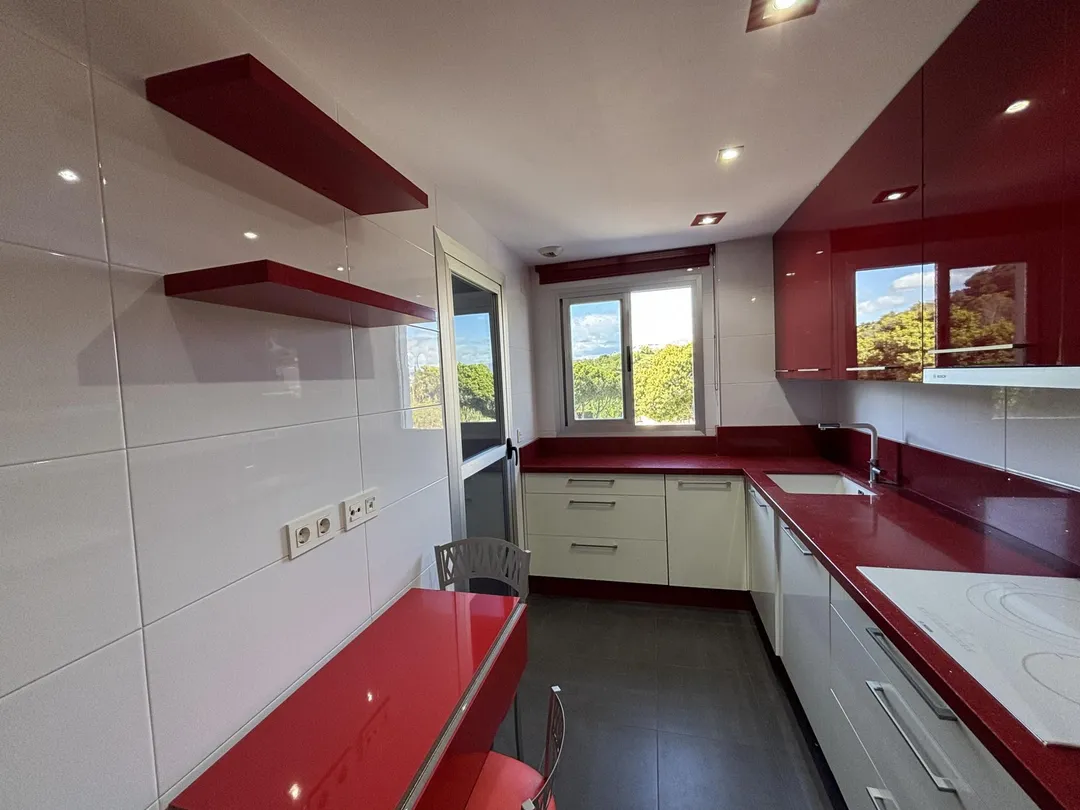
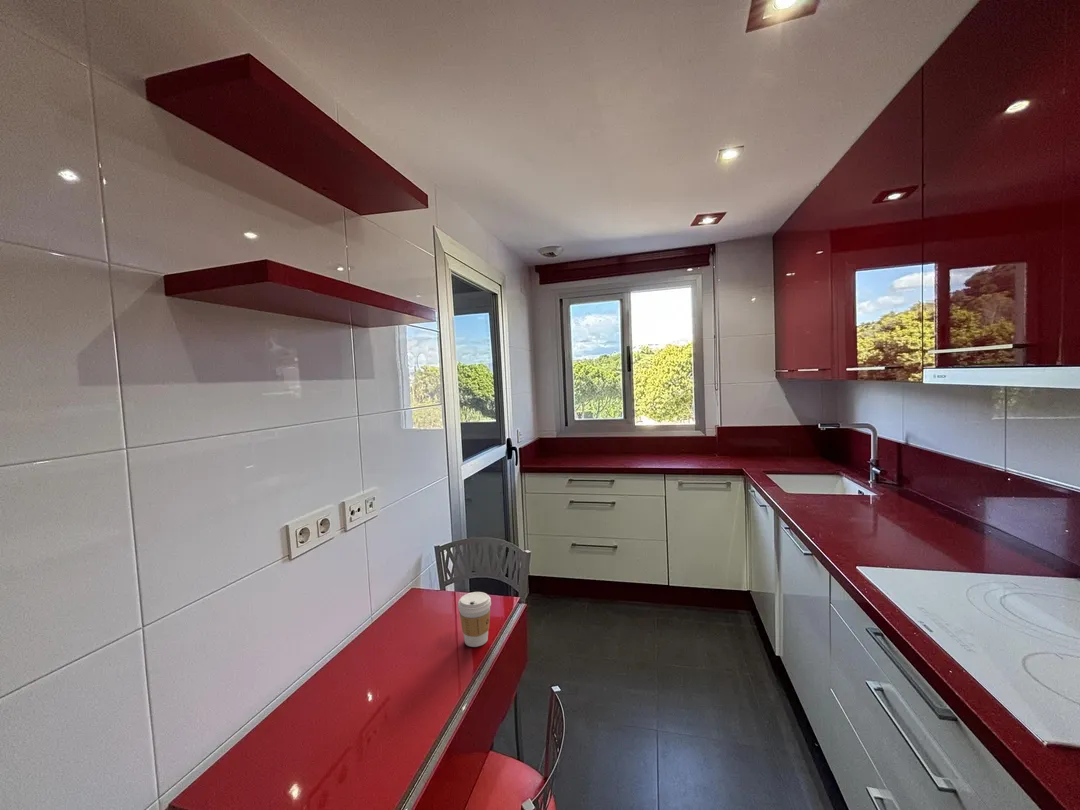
+ coffee cup (475, 618)
